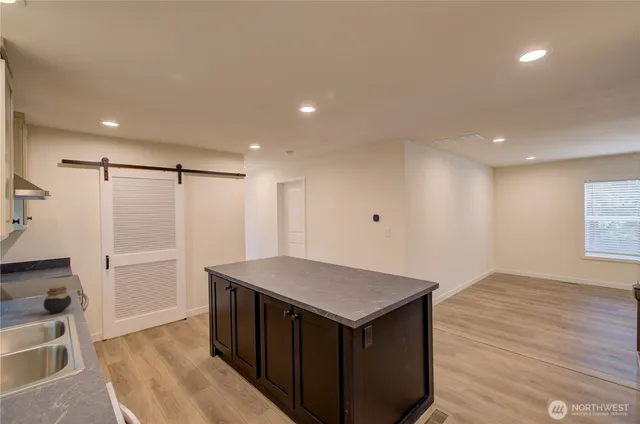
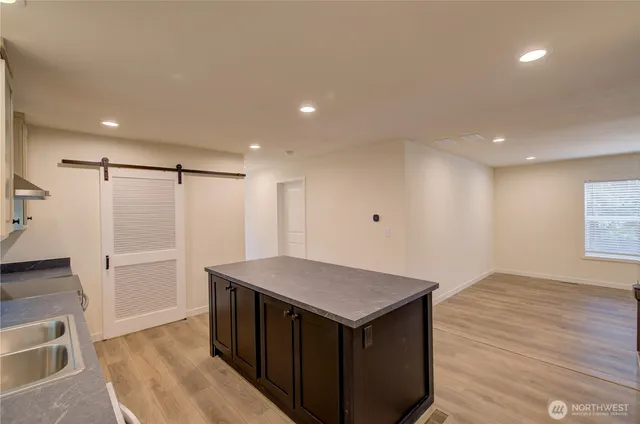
- jar (57, 298)
